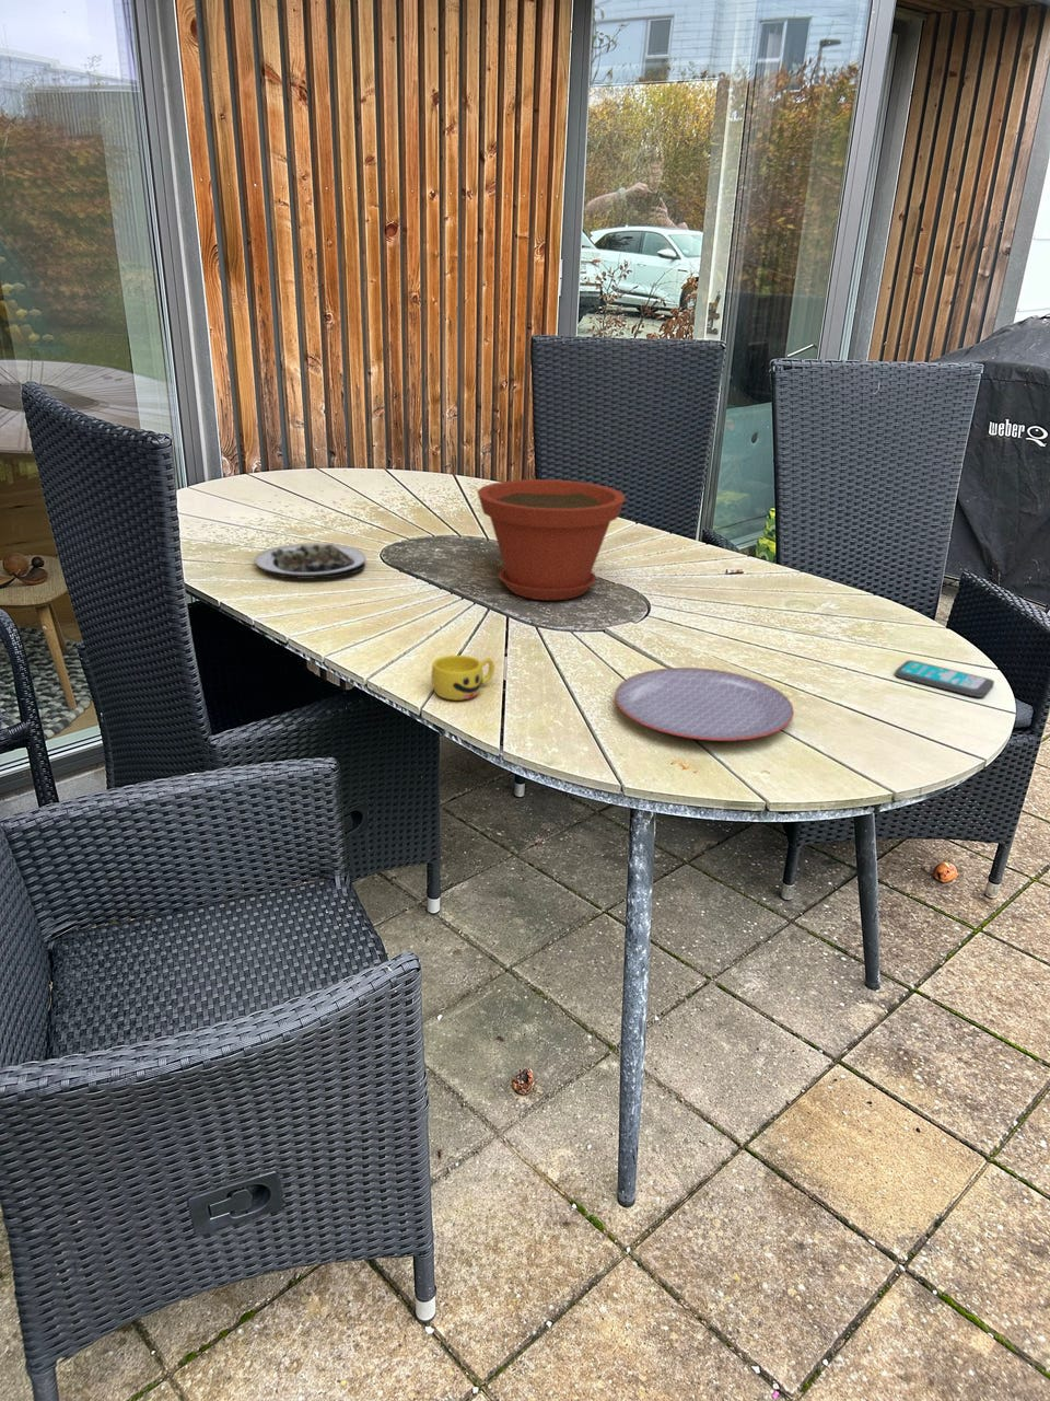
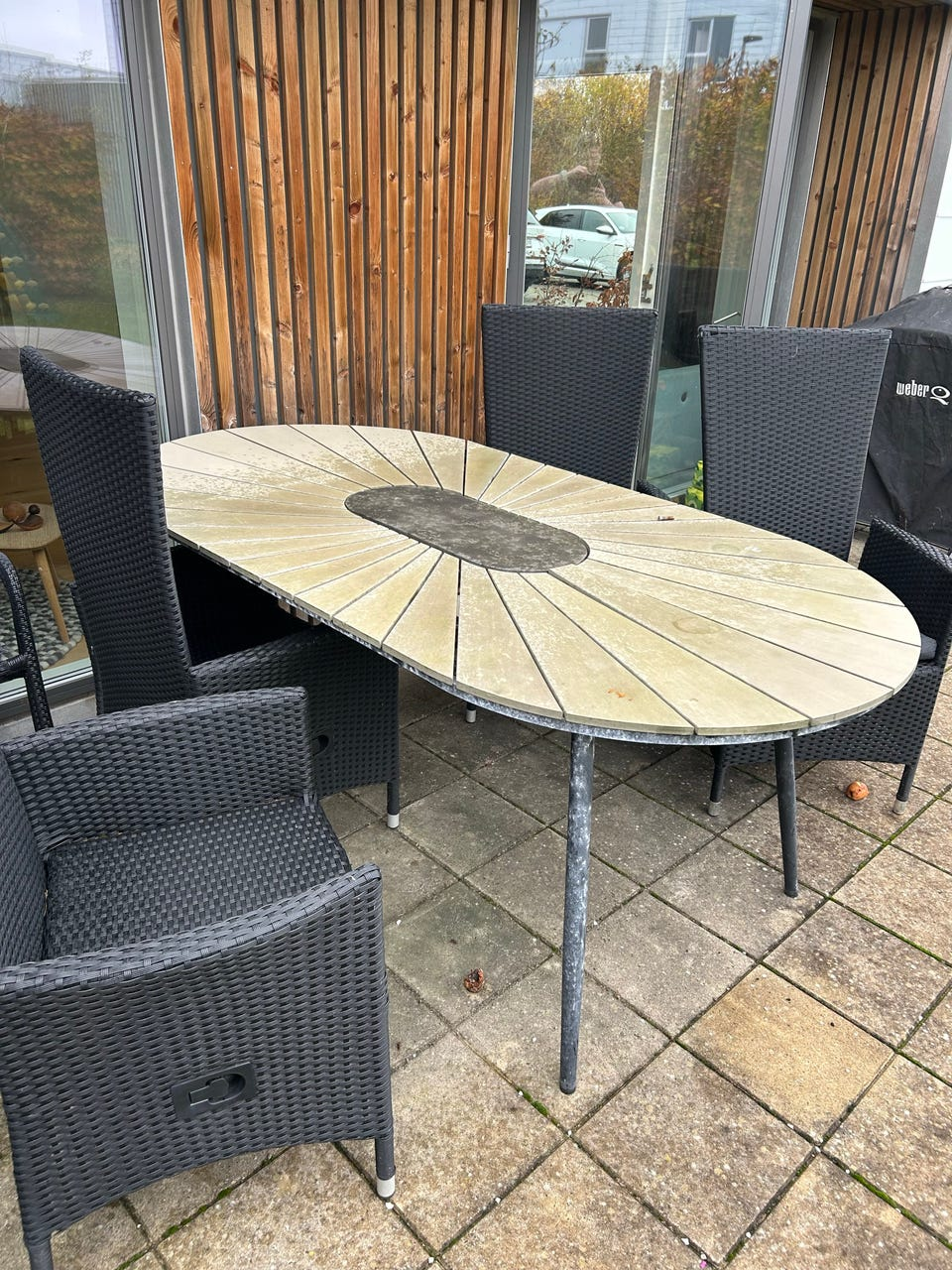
- plate (703, 706)
- plate (311, 557)
- smartphone (944, 677)
- cup (463, 676)
- plant pot (549, 542)
